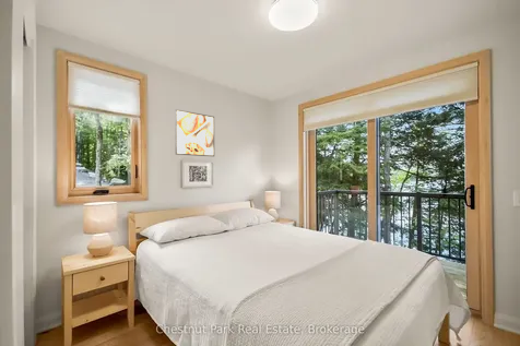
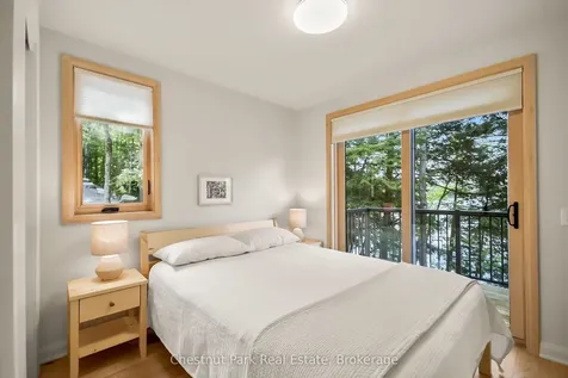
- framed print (196, 134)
